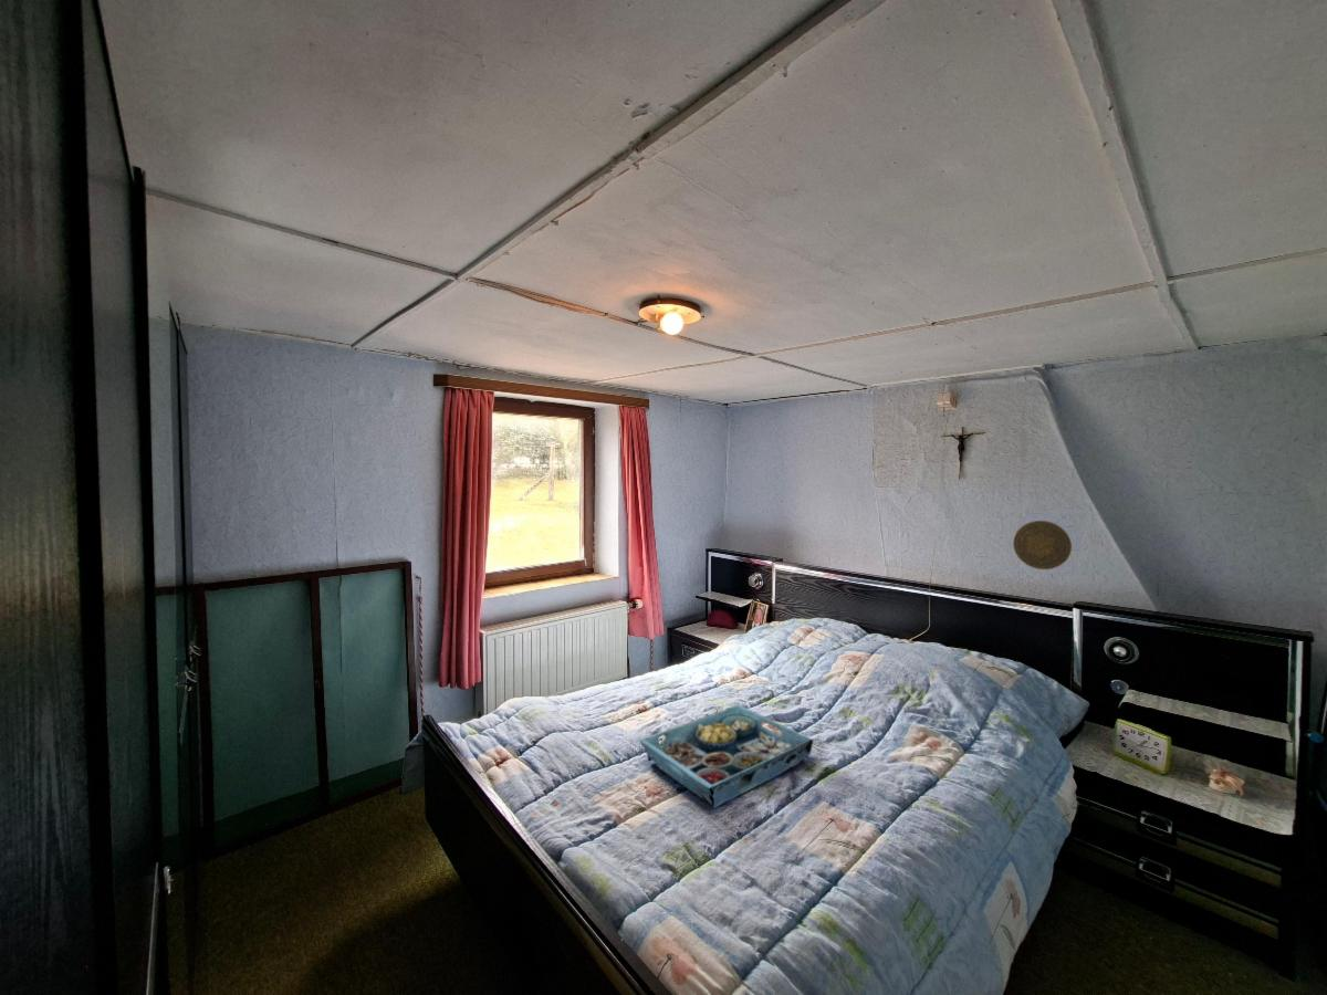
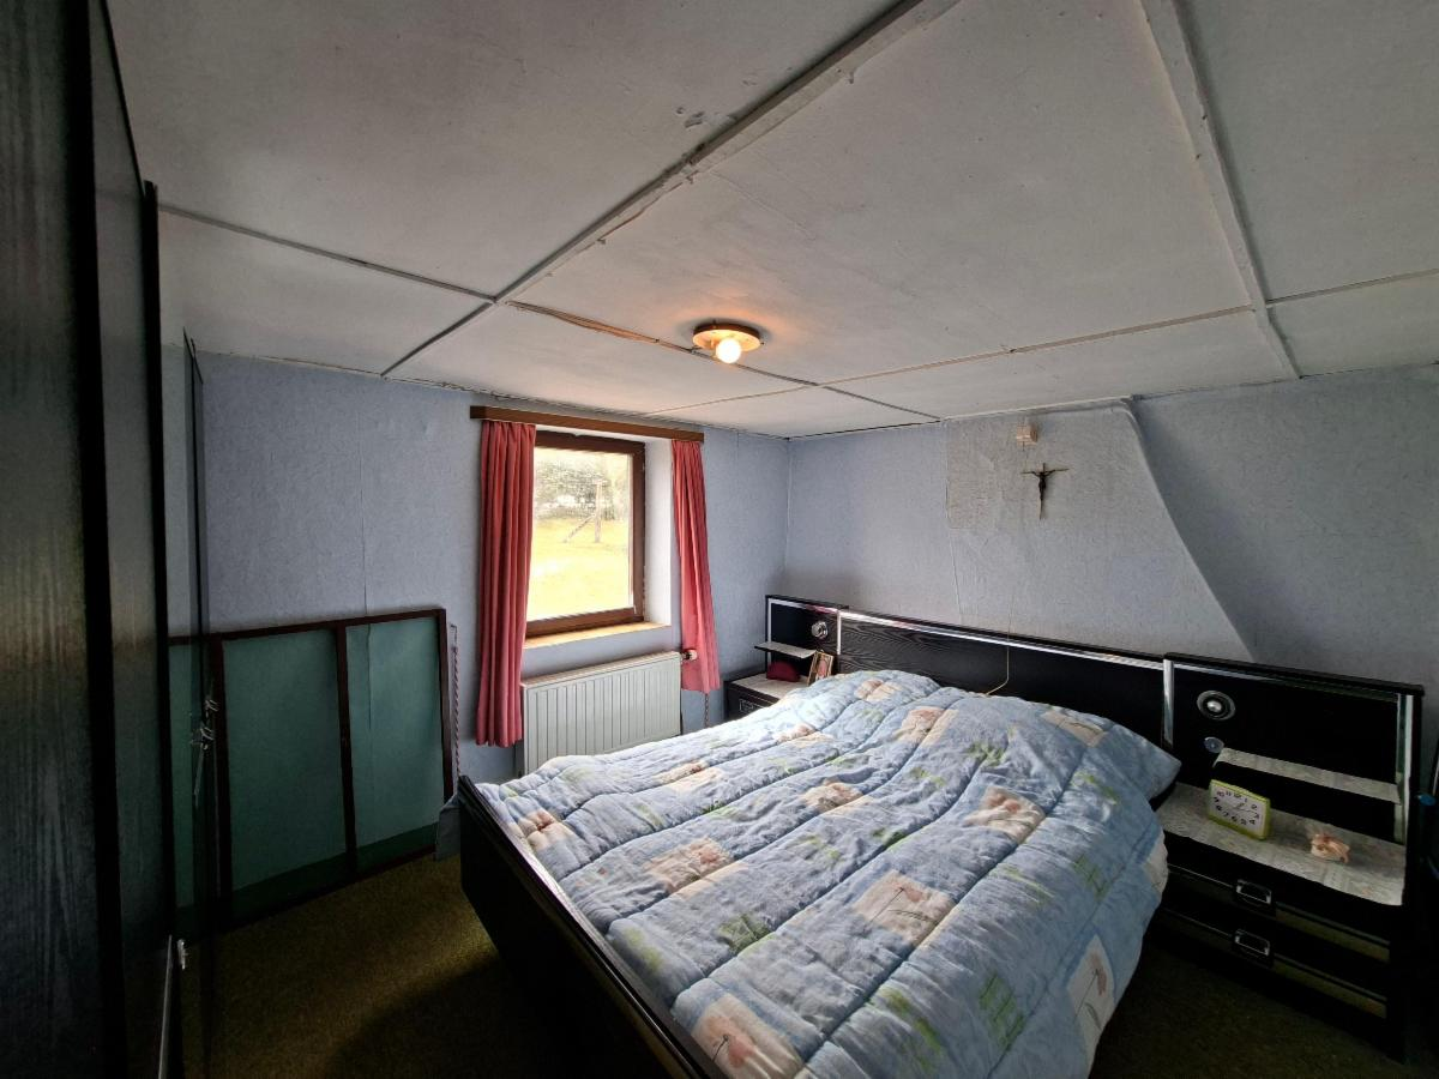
- serving tray (725, 747)
- decorative plate (1041, 545)
